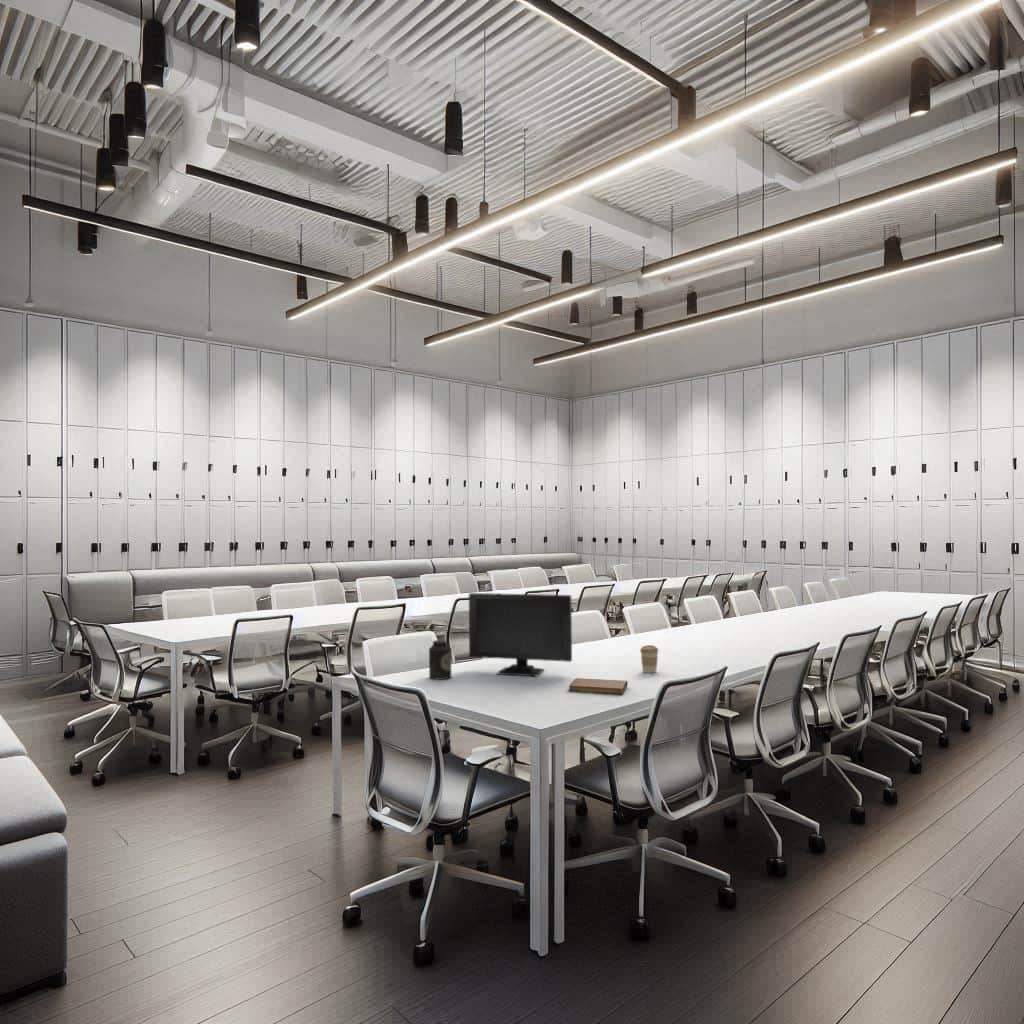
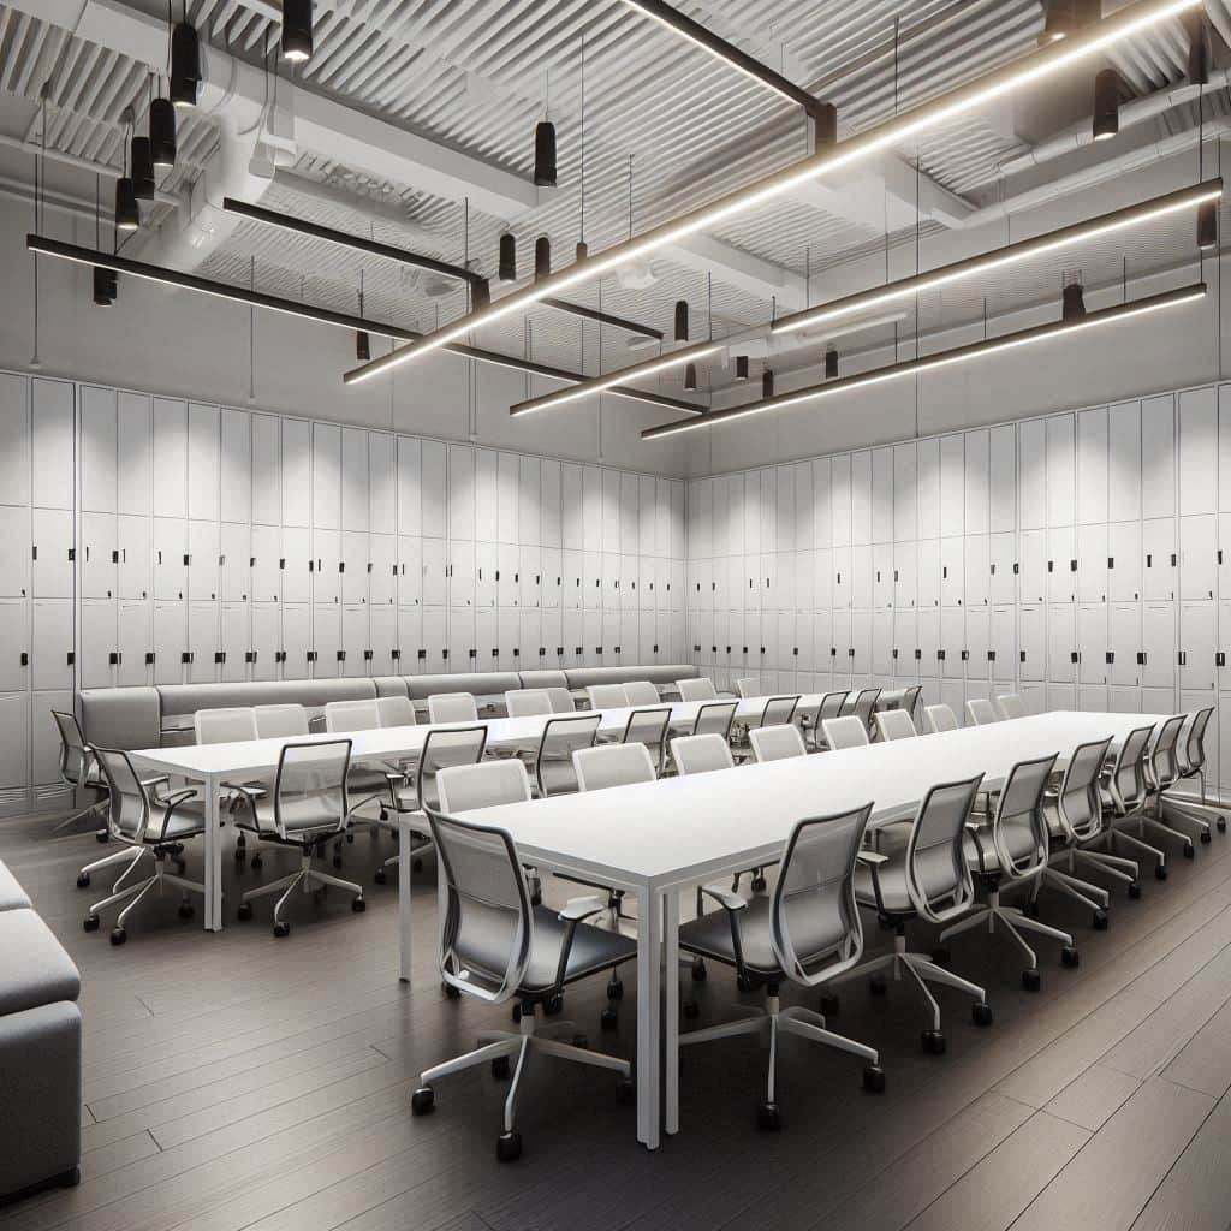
- notebook (598, 685)
- computer monitor (519, 633)
- coffee cup (649, 658)
- canister (440, 659)
